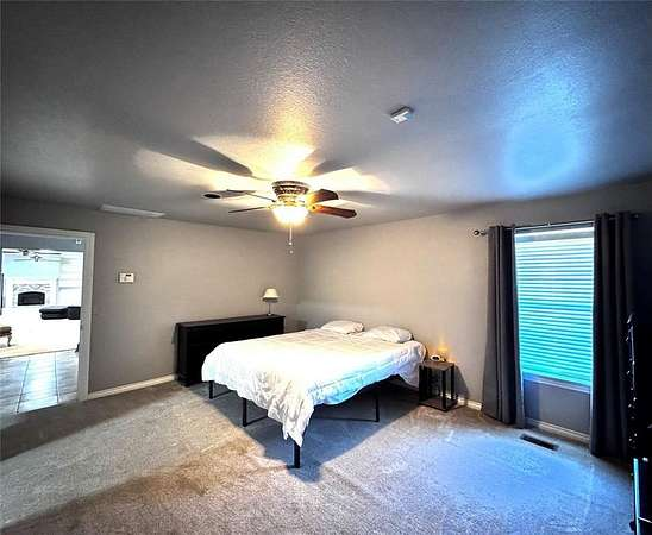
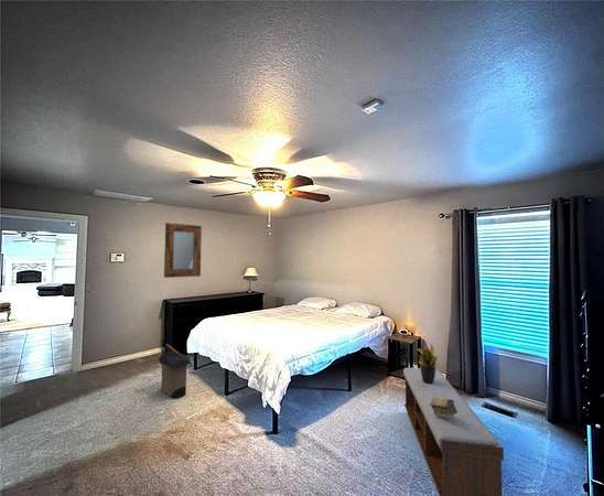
+ home mirror (183, 250)
+ bench (440, 421)
+ potted plant (427, 362)
+ laundry hamper (175, 367)
+ decorative box (449, 408)
